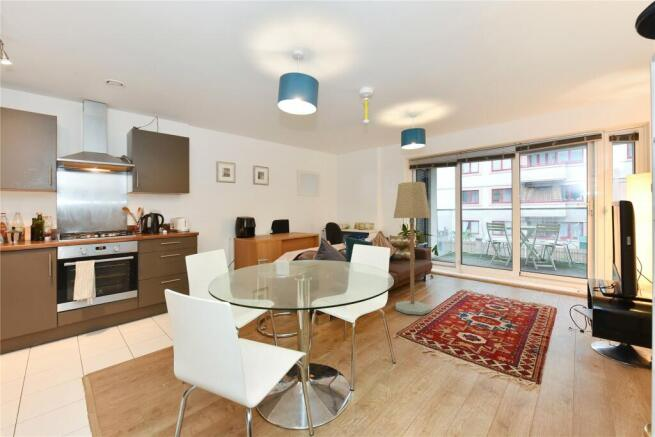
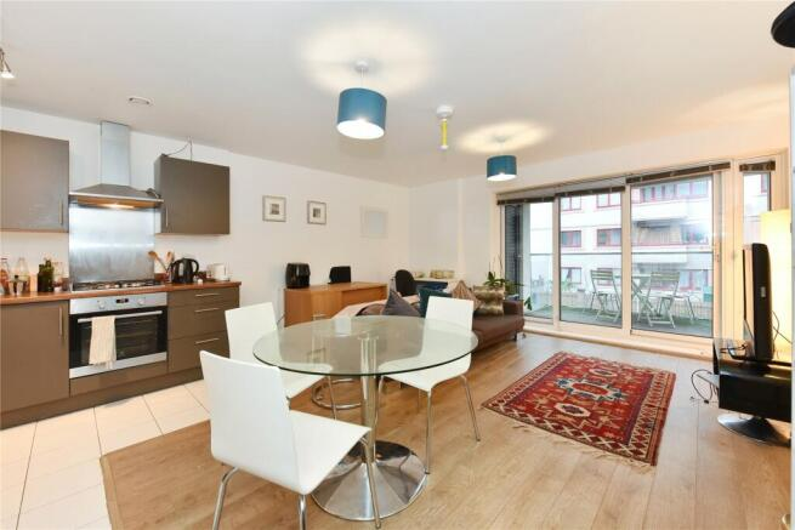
- floor lamp (412, 246)
